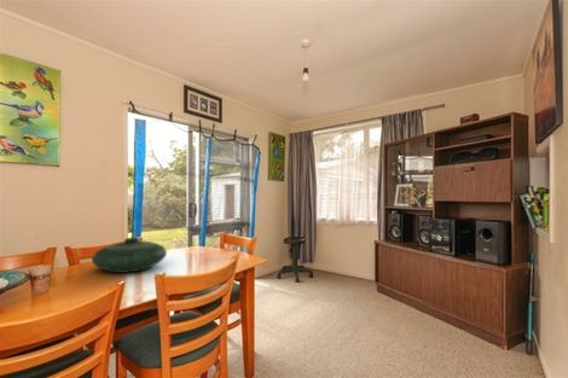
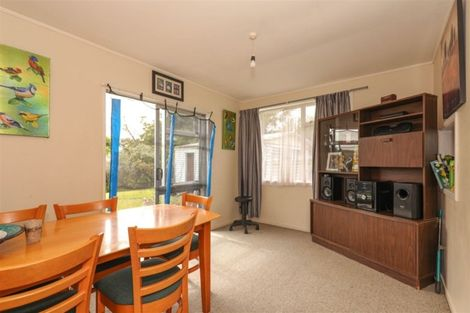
- decorative bowl (131, 252)
